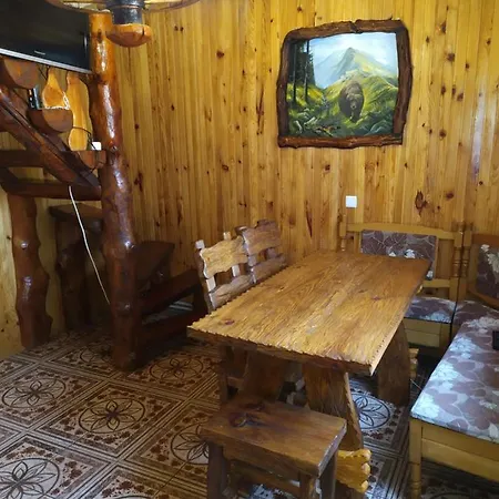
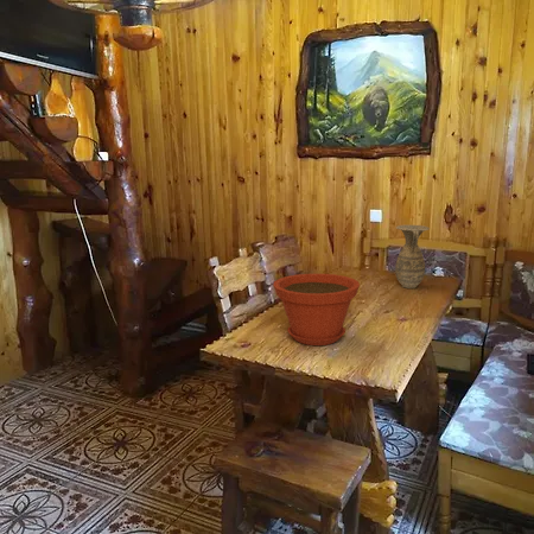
+ ceramic jug (411, 256)
+ plant pot (316, 310)
